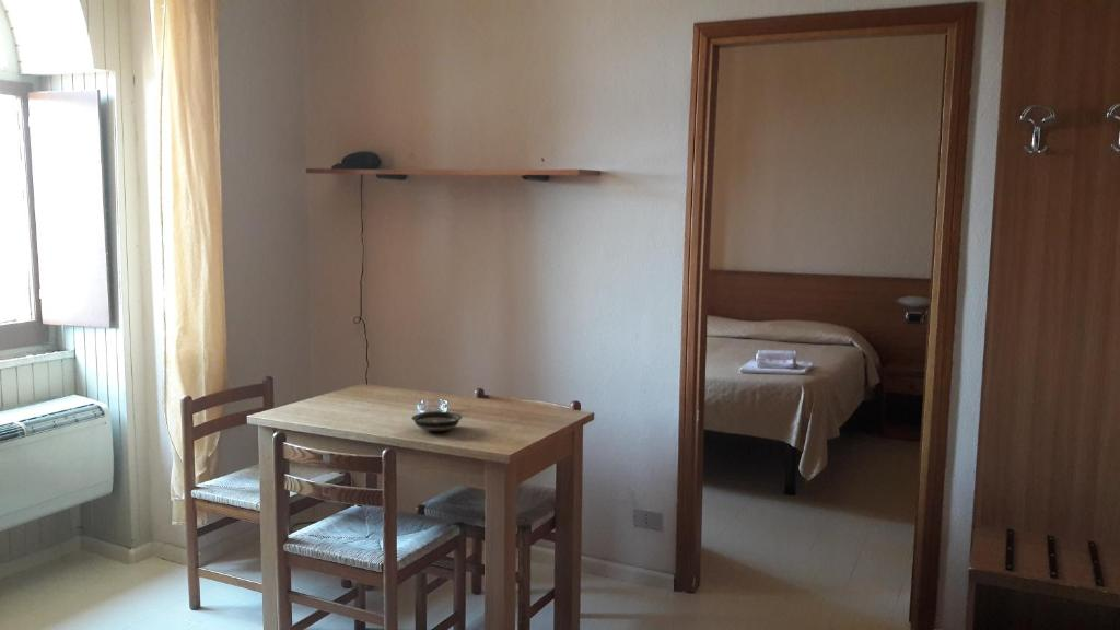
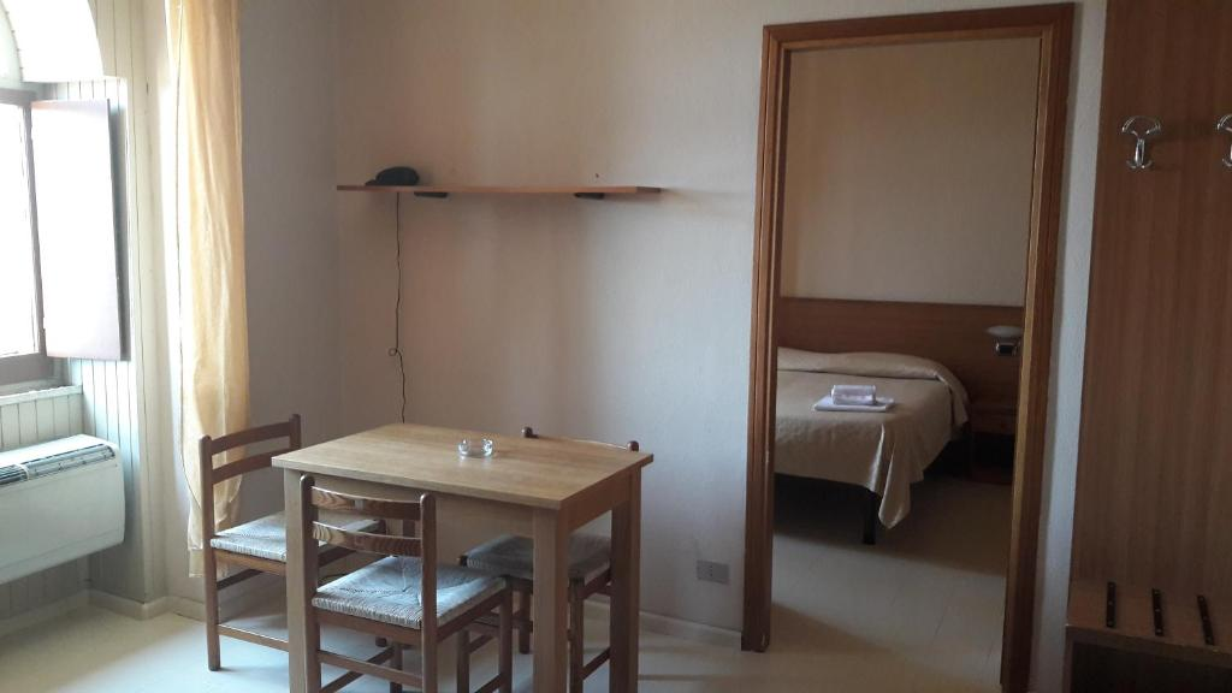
- saucer (436, 422)
